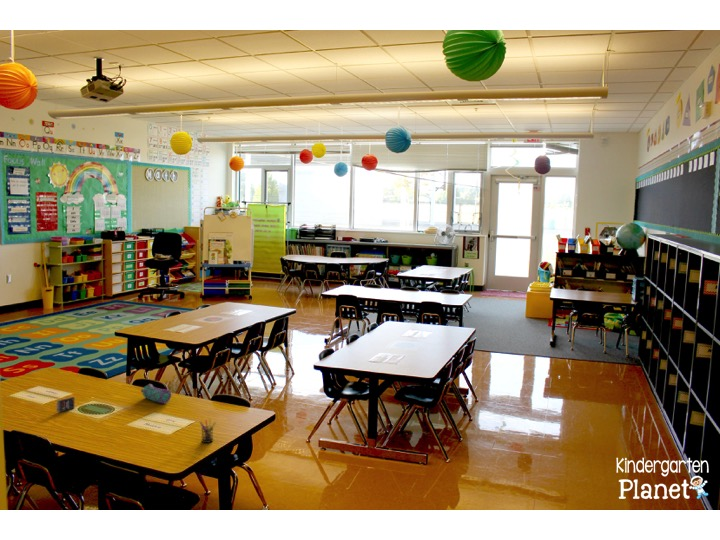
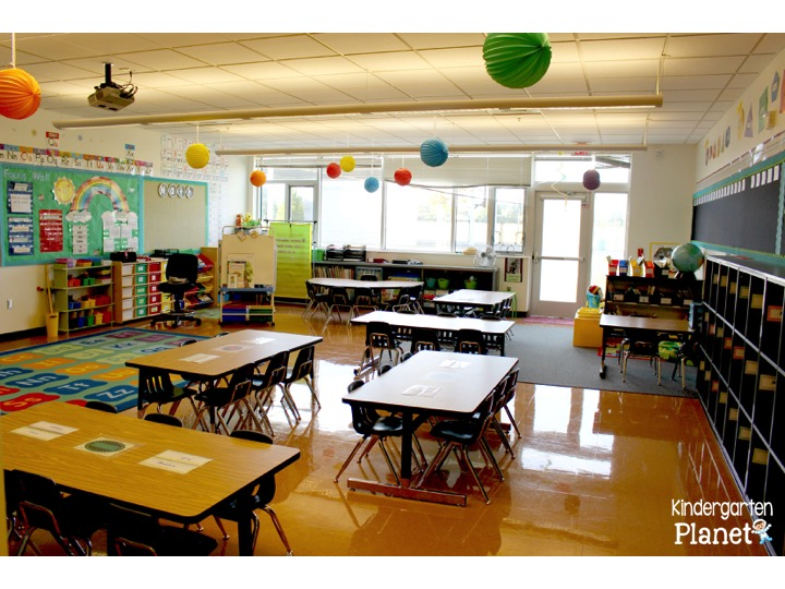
- pen holder (208, 430)
- crayon box (65, 404)
- pencil case (156, 393)
